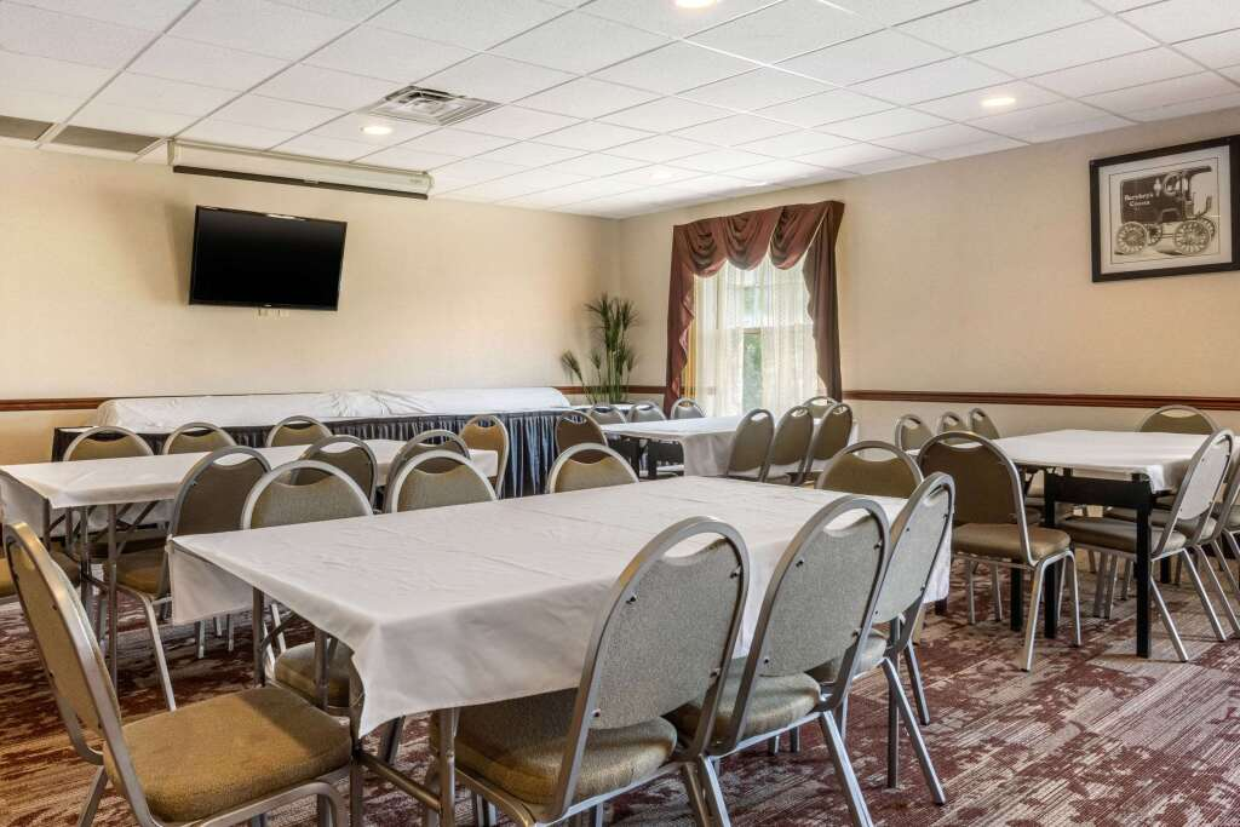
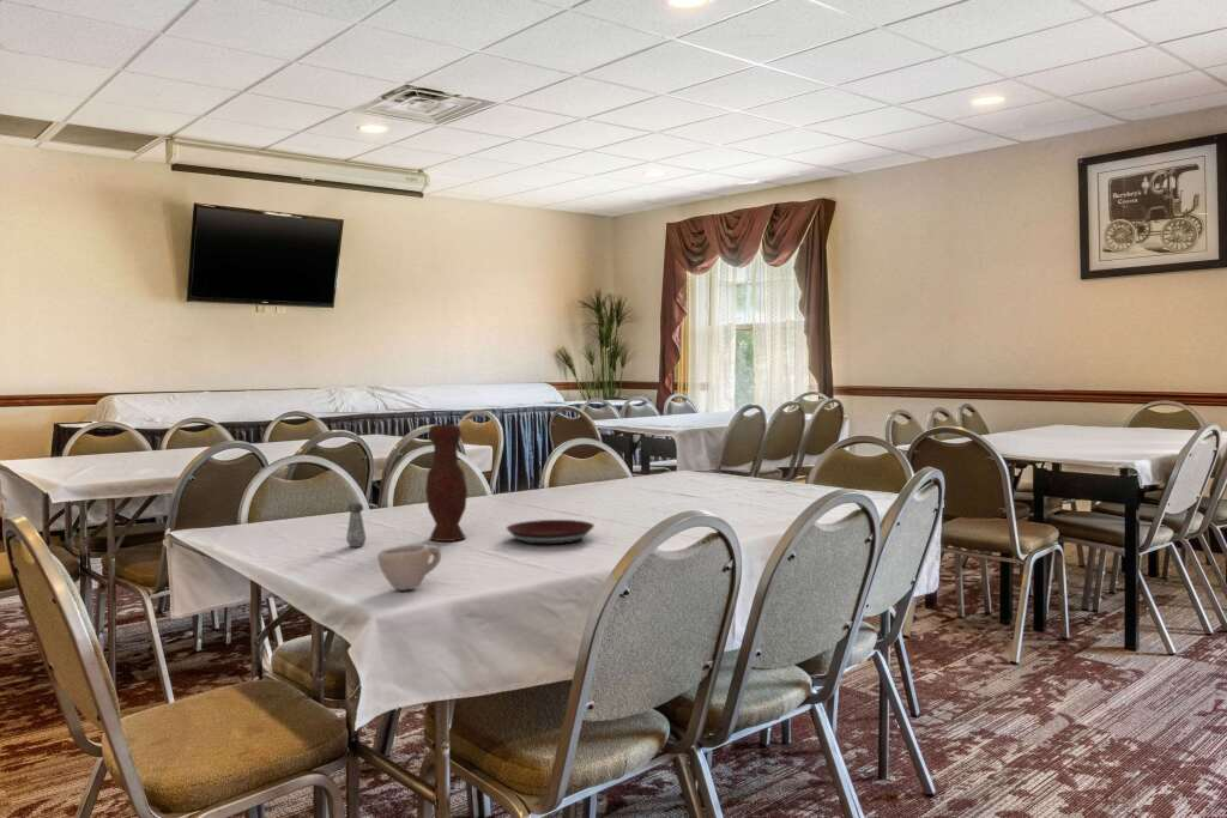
+ cup (411, 566)
+ salt shaker (356, 525)
+ plate (550, 532)
+ vase (446, 480)
